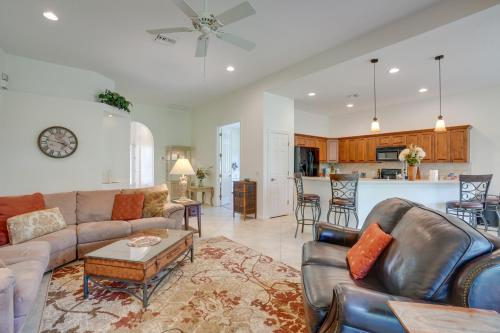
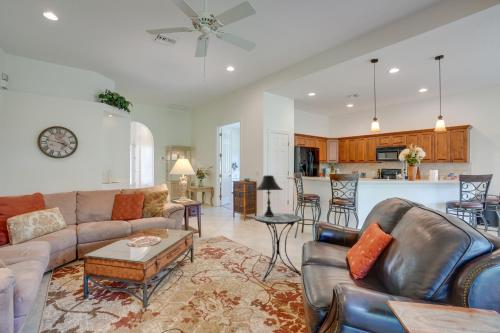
+ side table (277, 244)
+ table lamp (268, 195)
